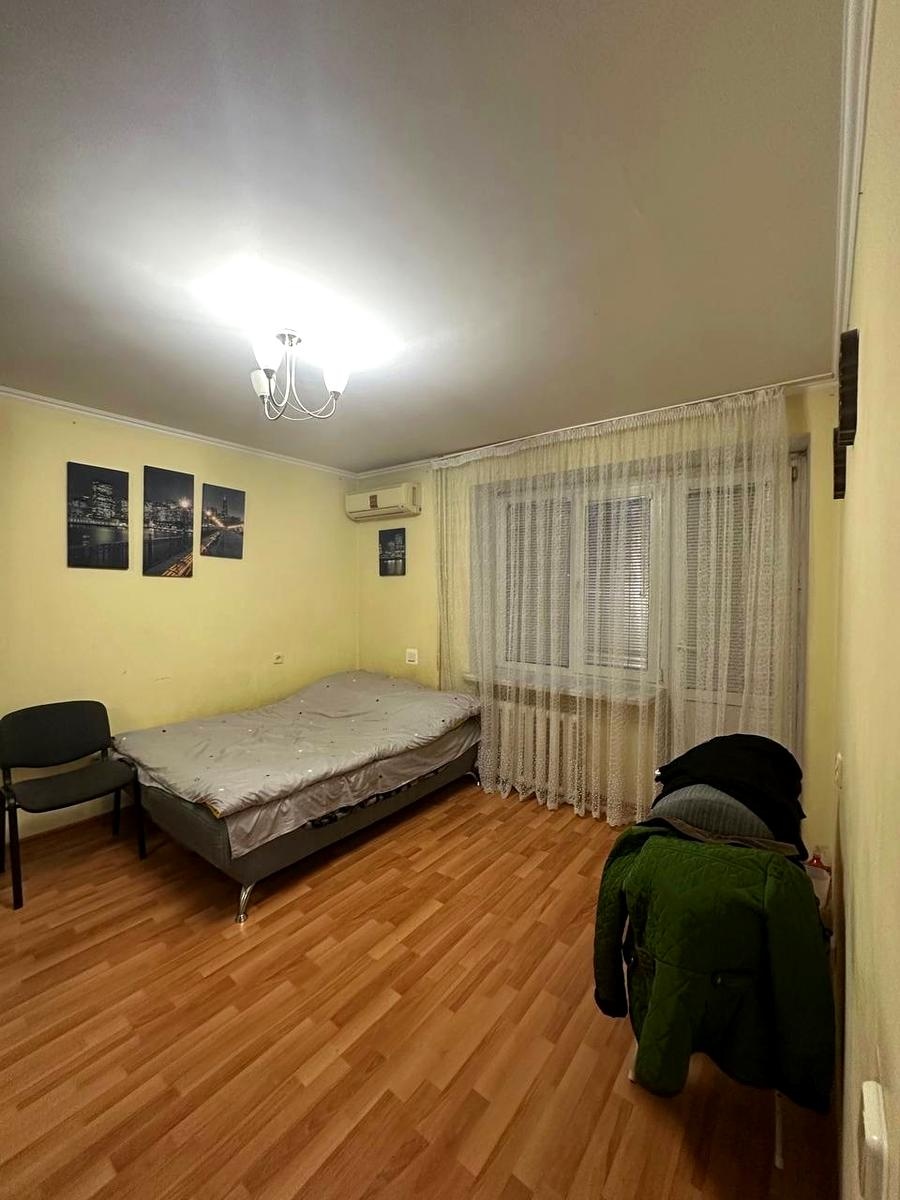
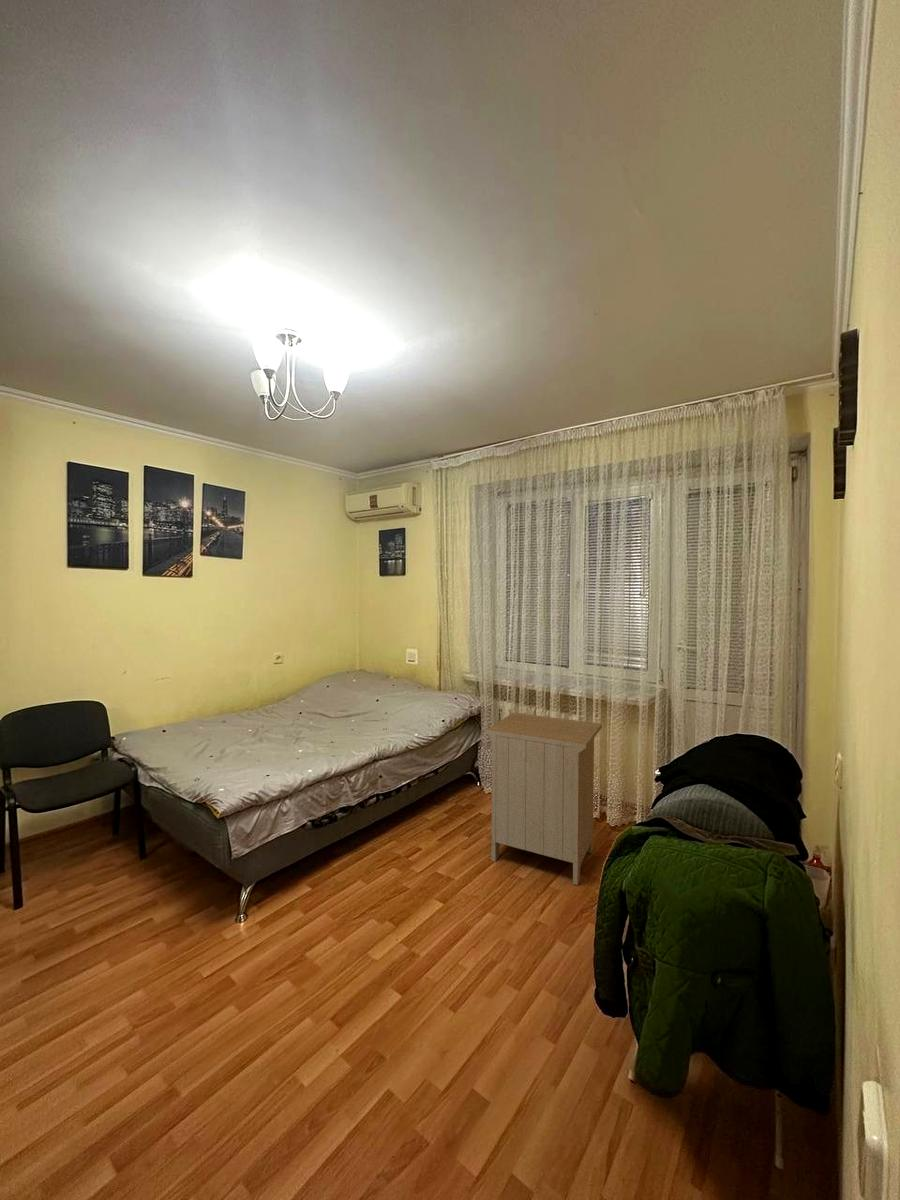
+ nightstand (544, 790)
